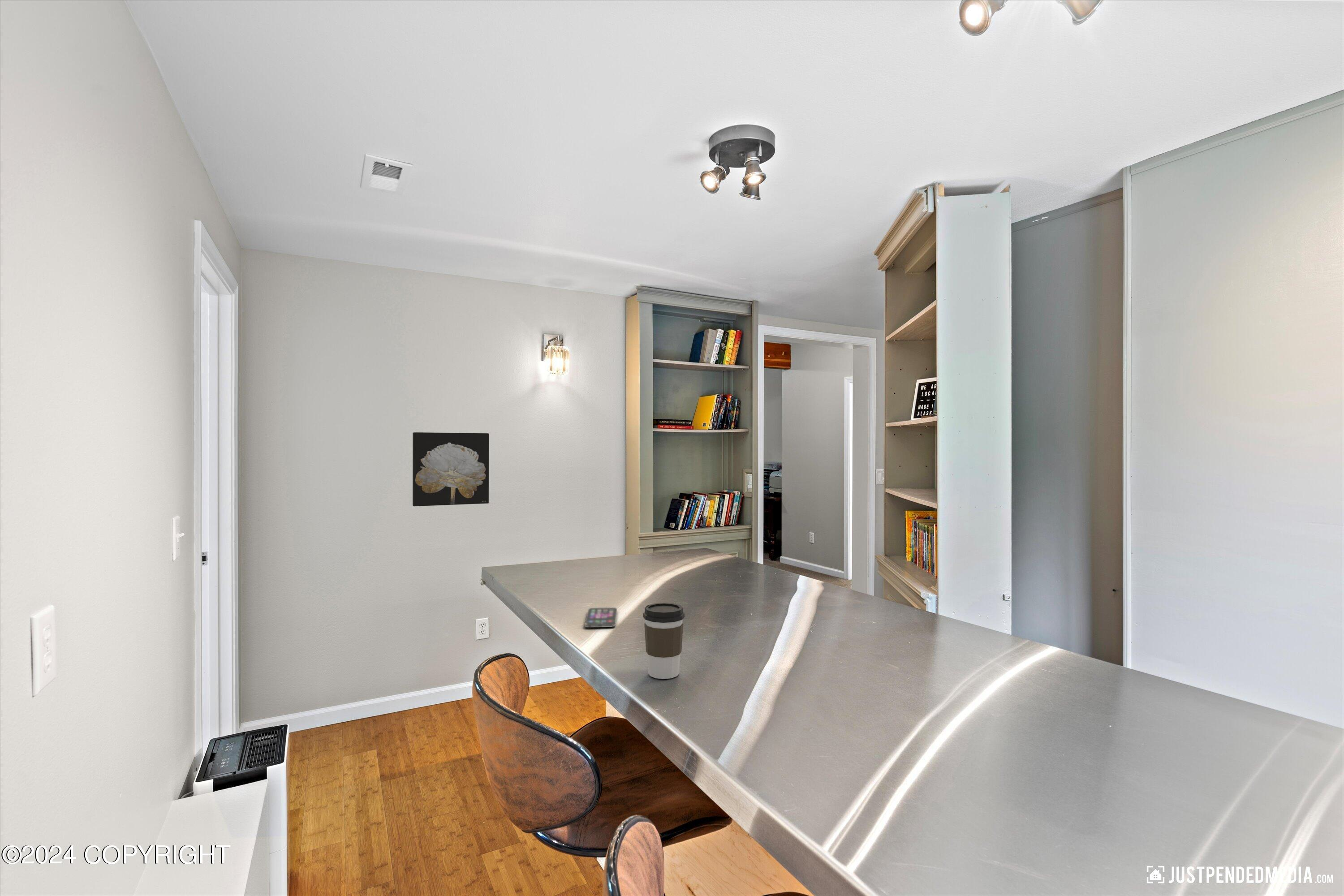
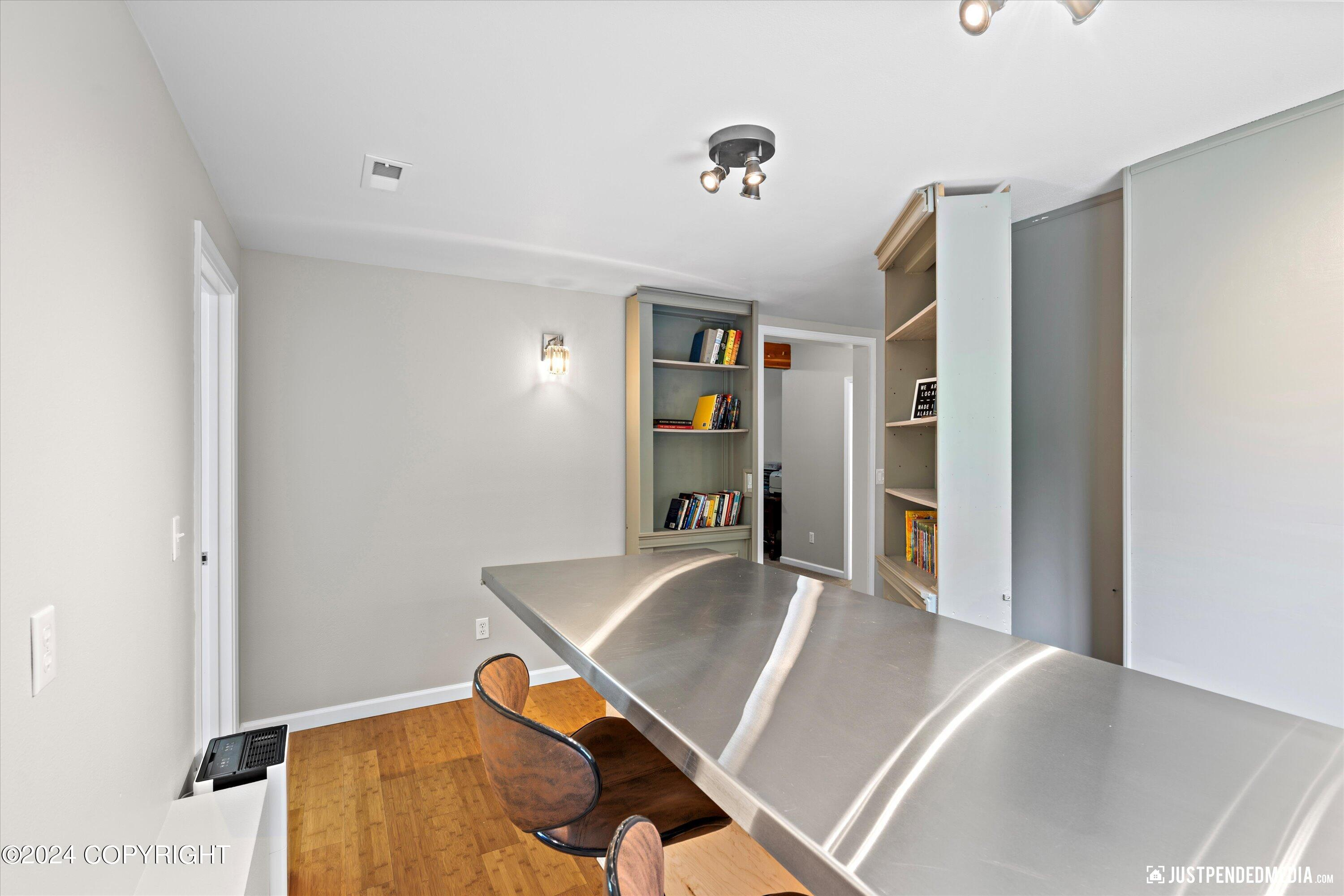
- coffee cup (663, 640)
- smartphone (601, 617)
- wall art (451, 469)
